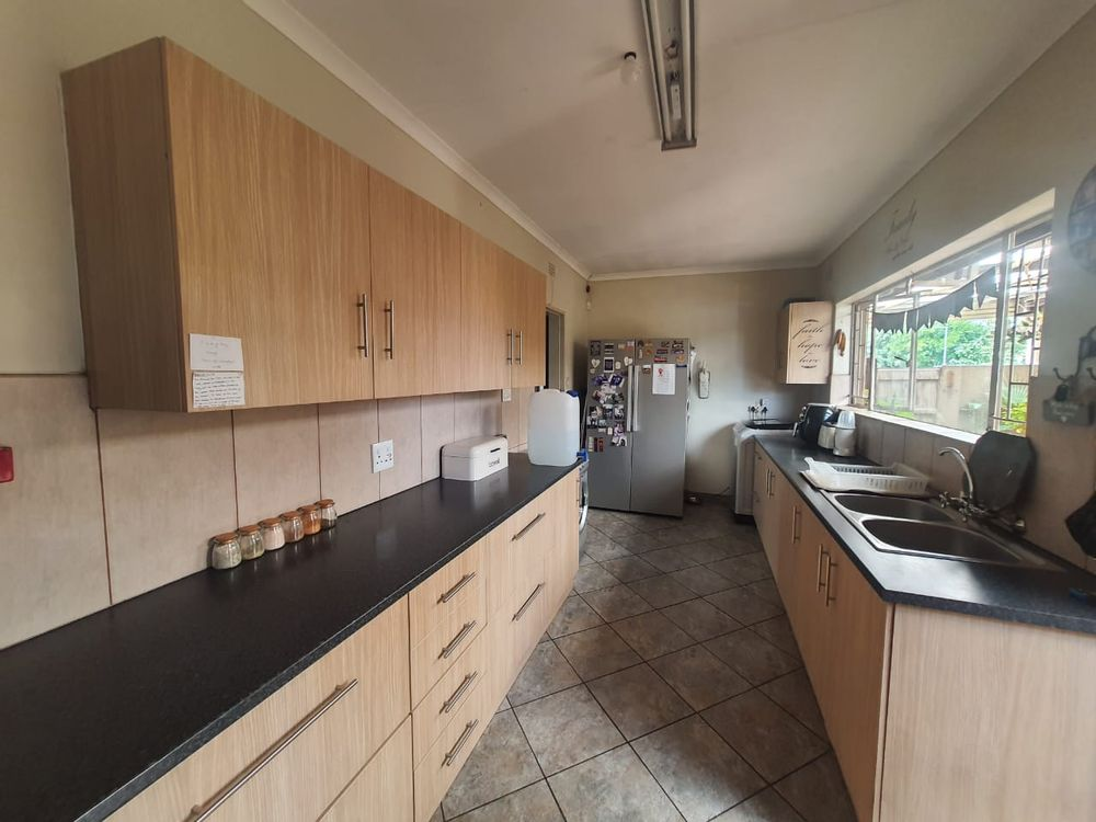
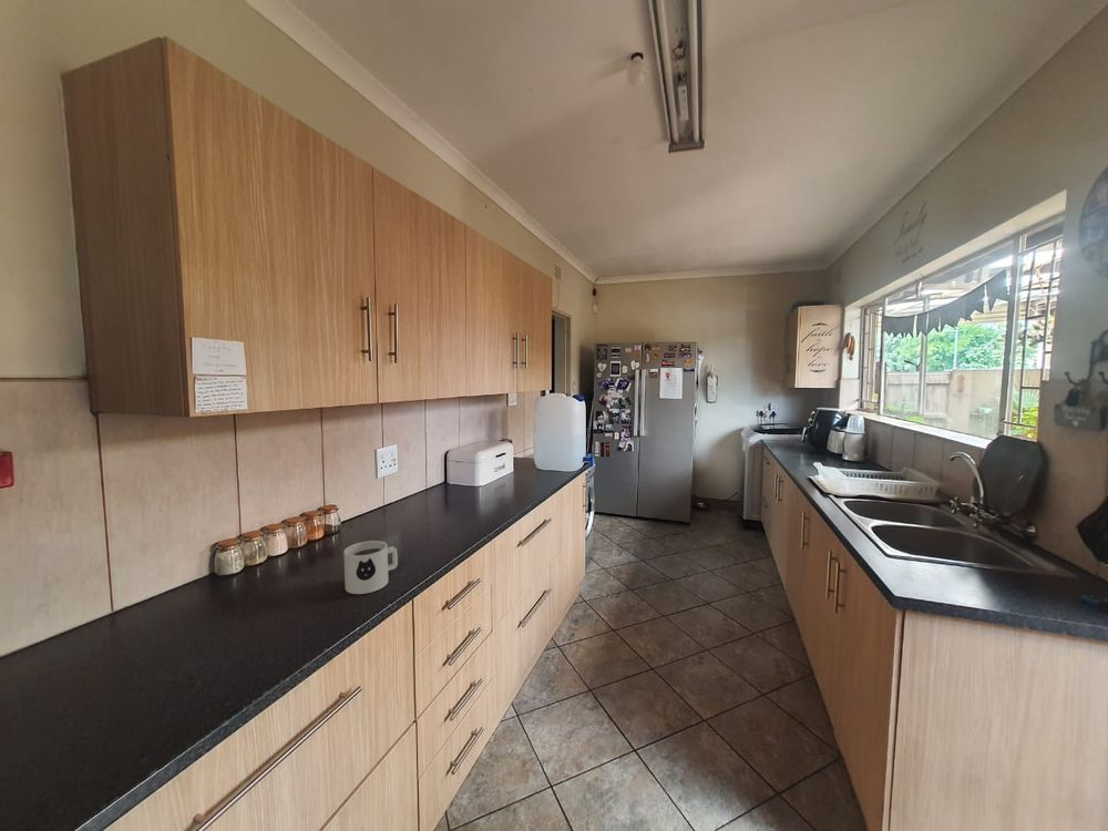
+ mug (369, 564)
